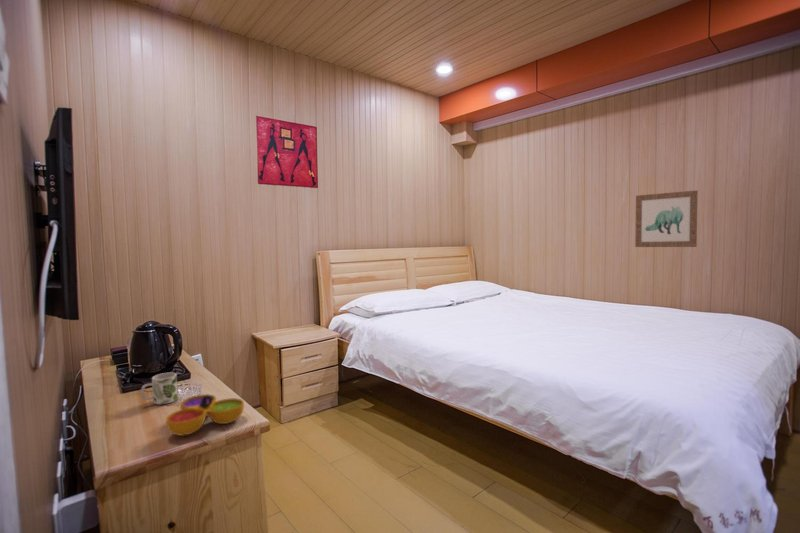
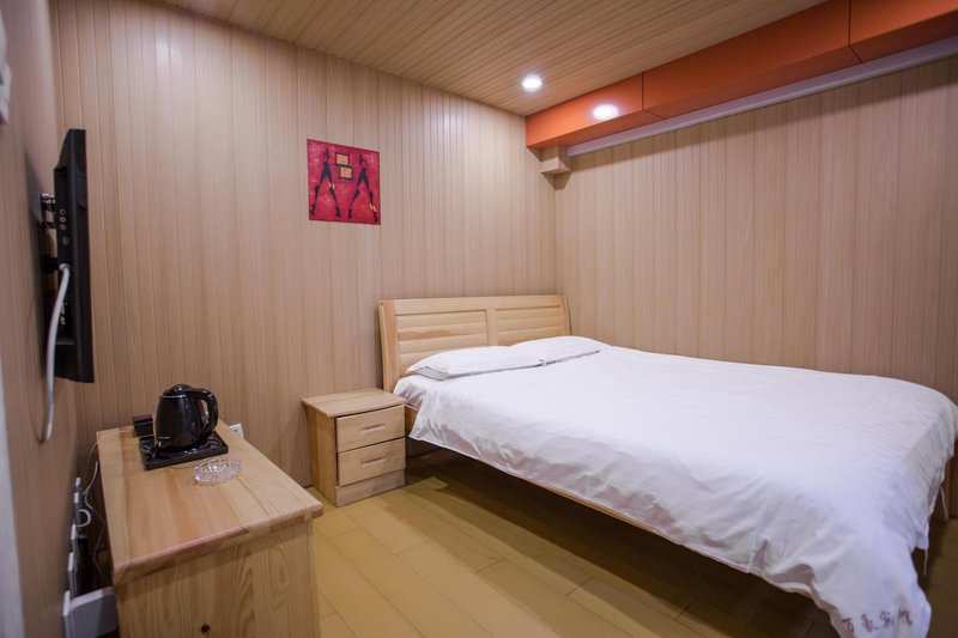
- wall art (664, 220)
- decorative bowl (199, 410)
- mug (159, 389)
